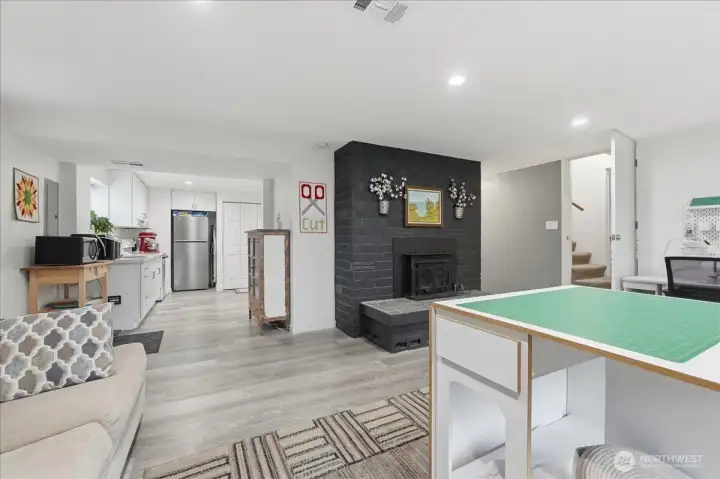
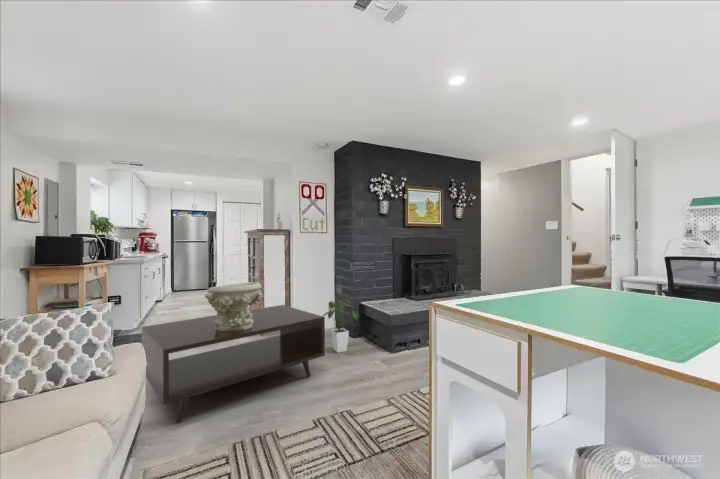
+ coffee table (238, 353)
+ decorative bowl (236, 305)
+ house plant (342, 325)
